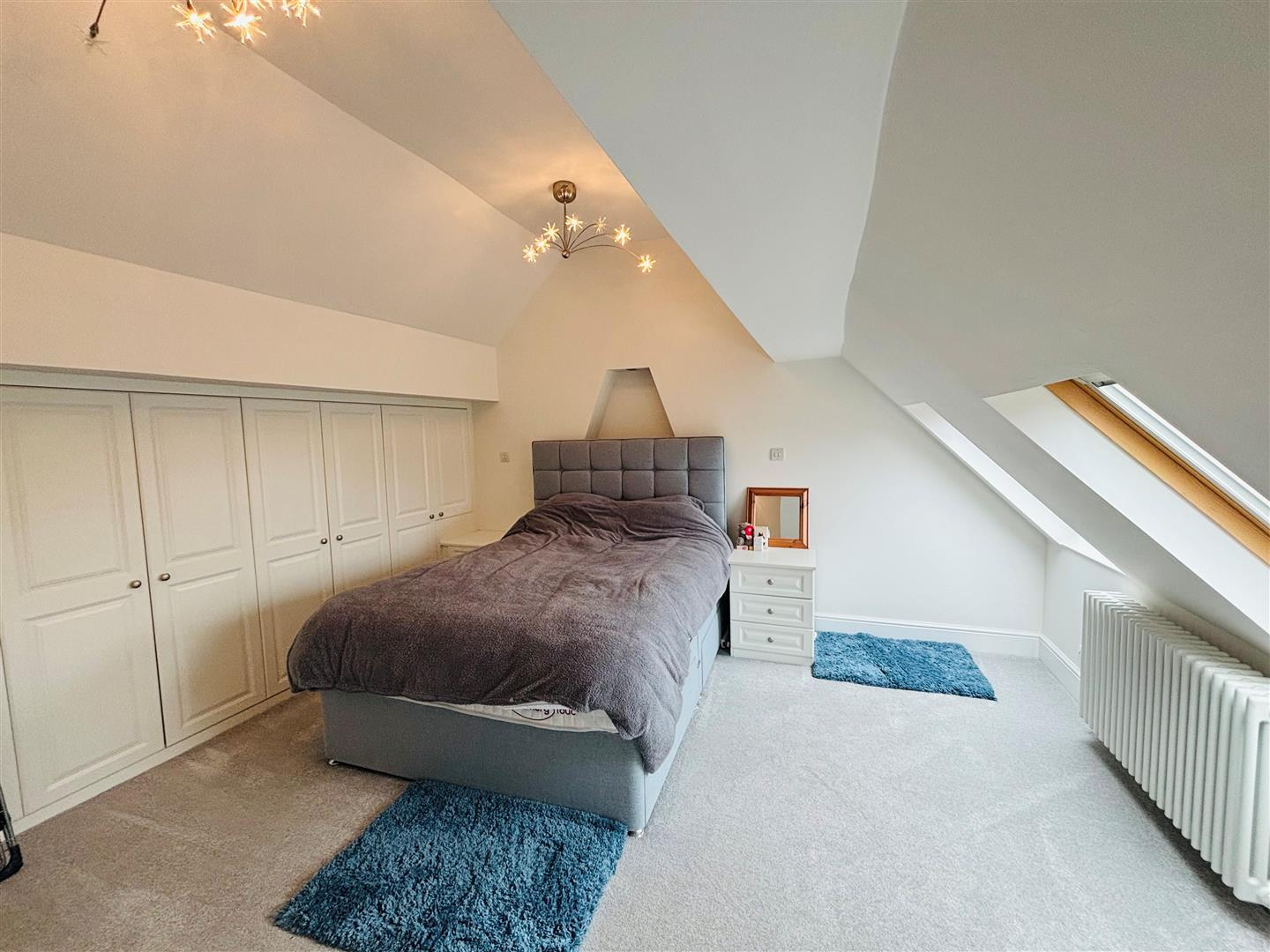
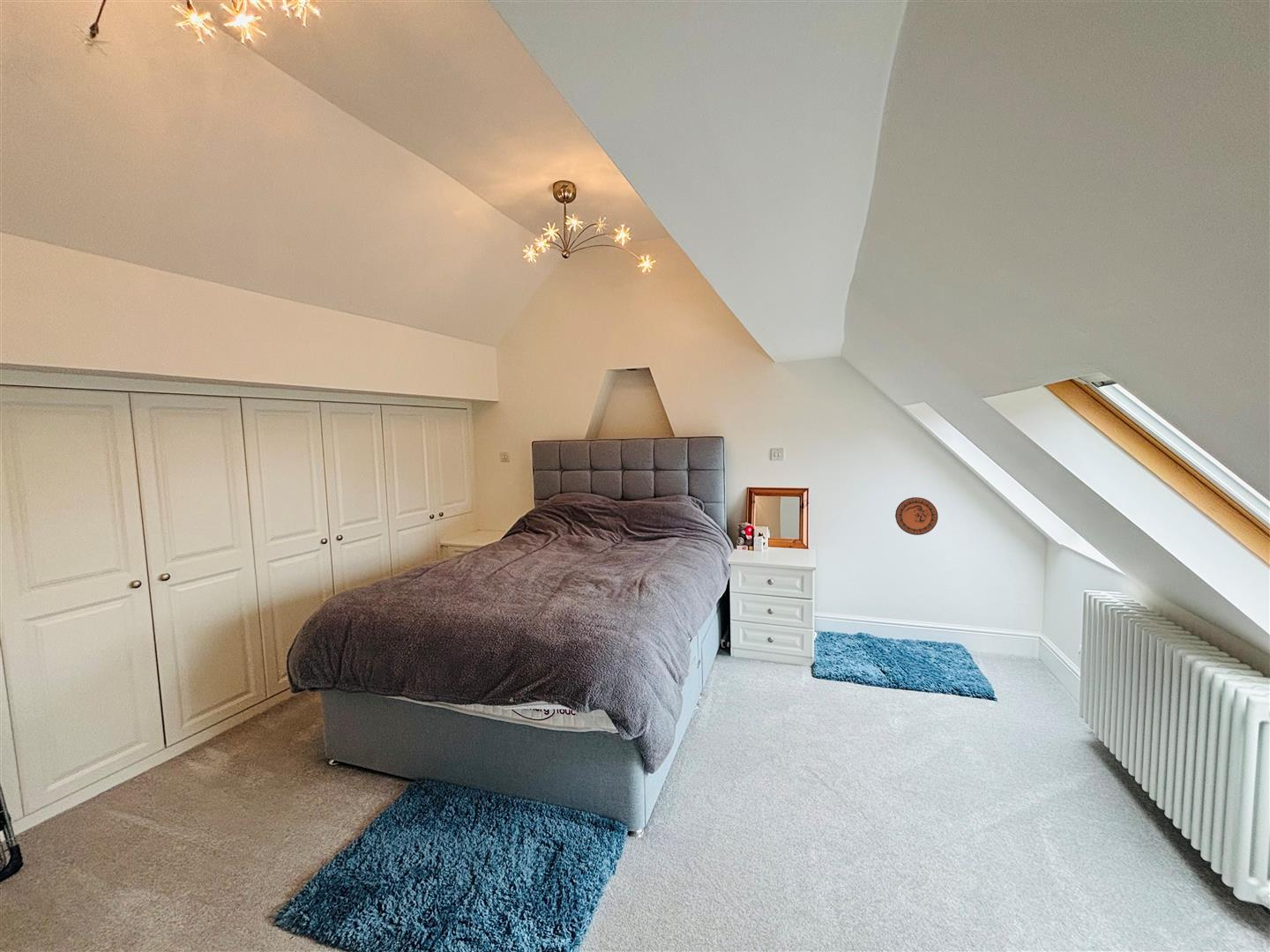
+ decorative plate (915, 516)
